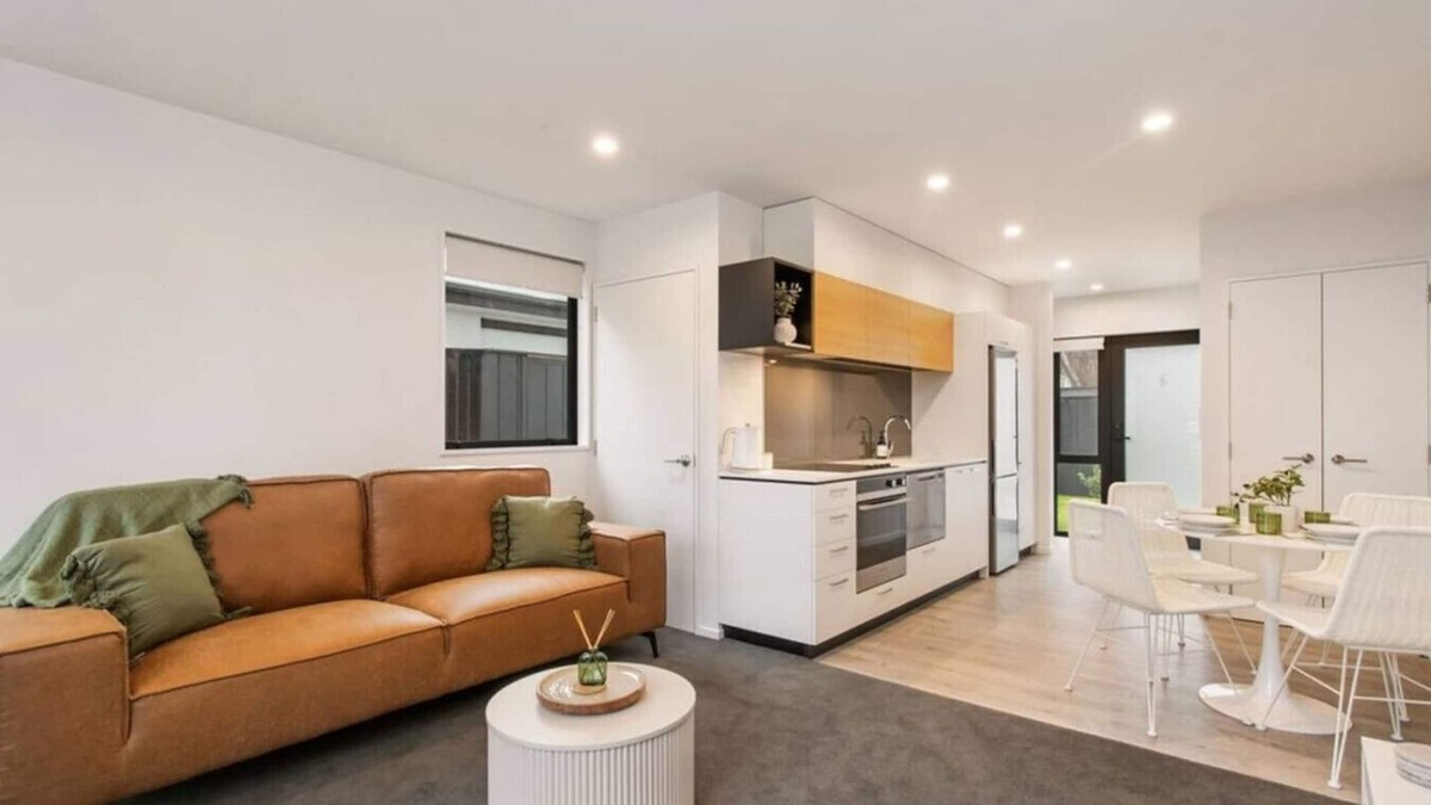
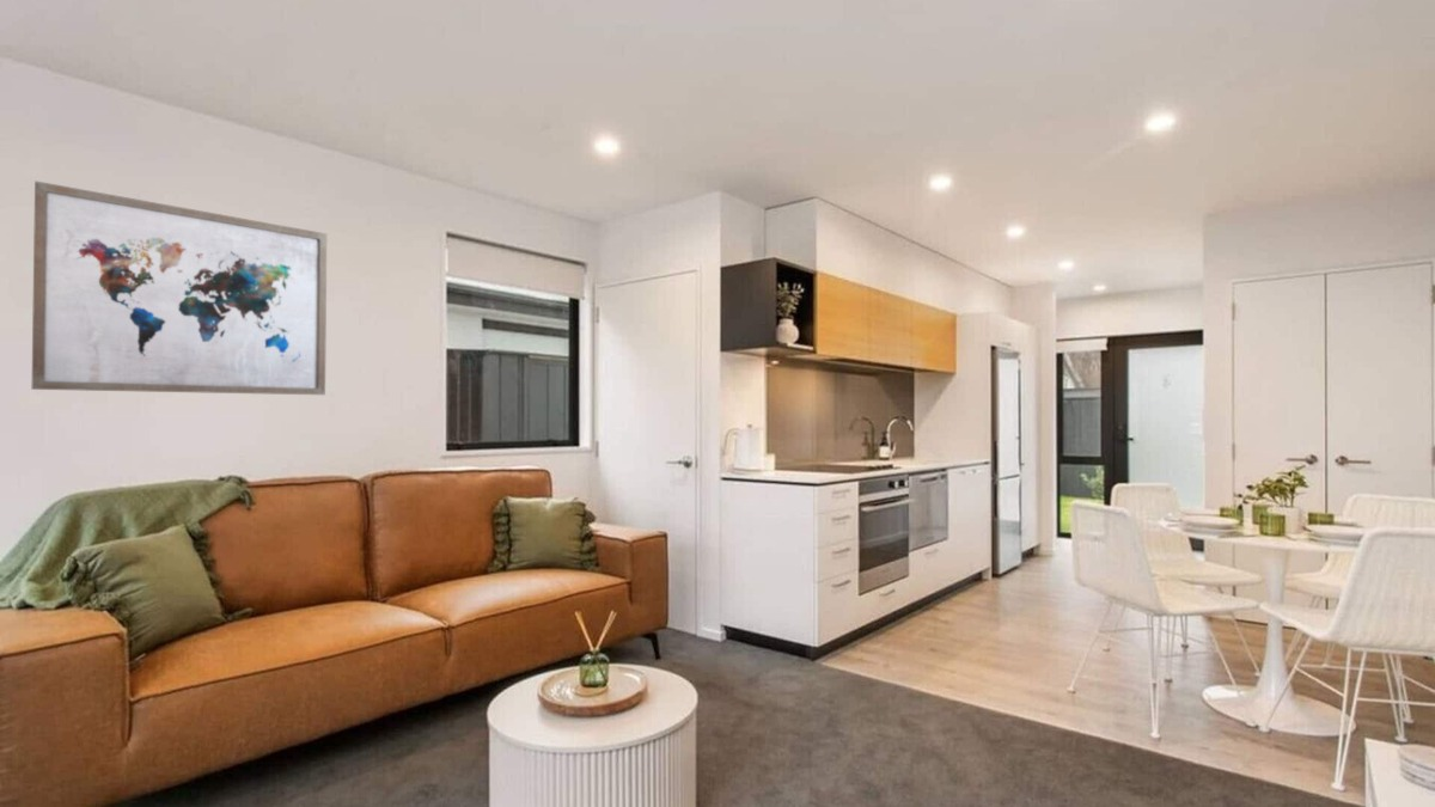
+ wall art (197, 301)
